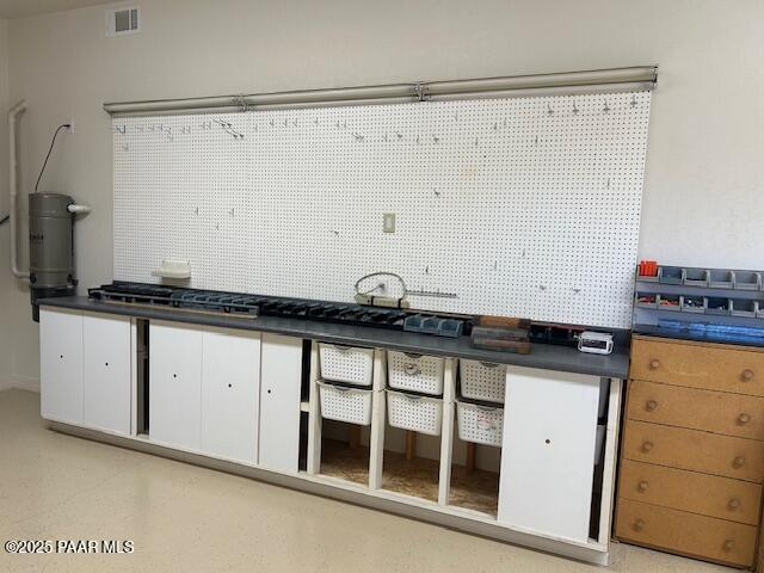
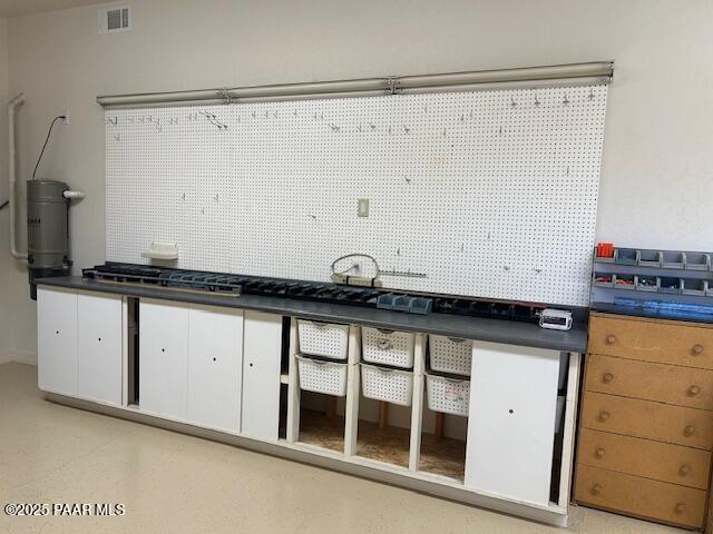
- book stack (500, 333)
